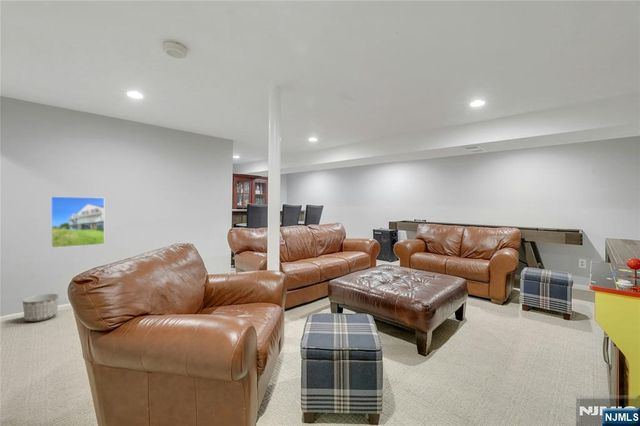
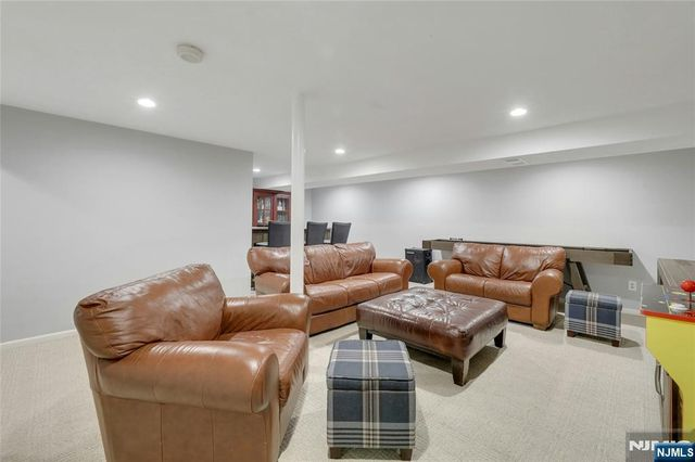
- planter (41, 308)
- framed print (78, 221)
